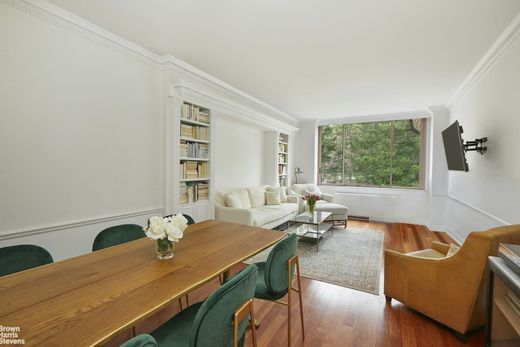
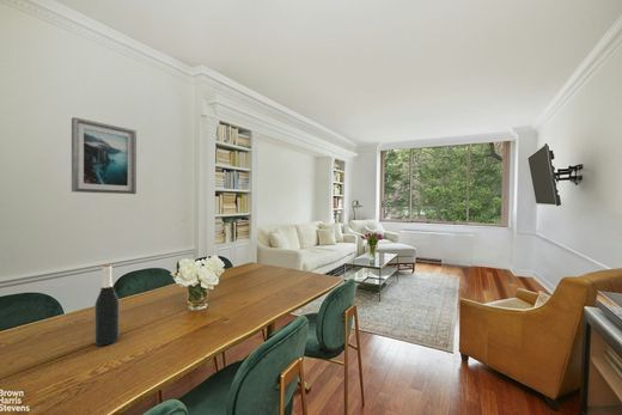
+ wall art (105, 158)
+ wine bottle (106, 303)
